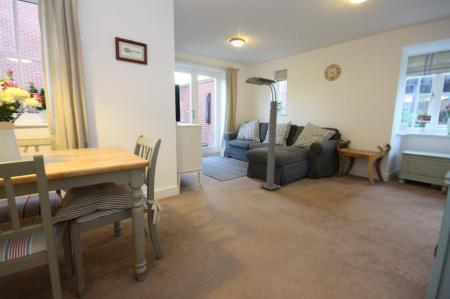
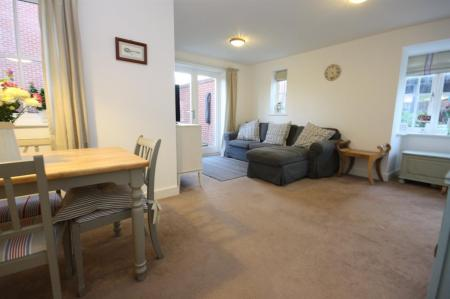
- floor lamp (269, 137)
